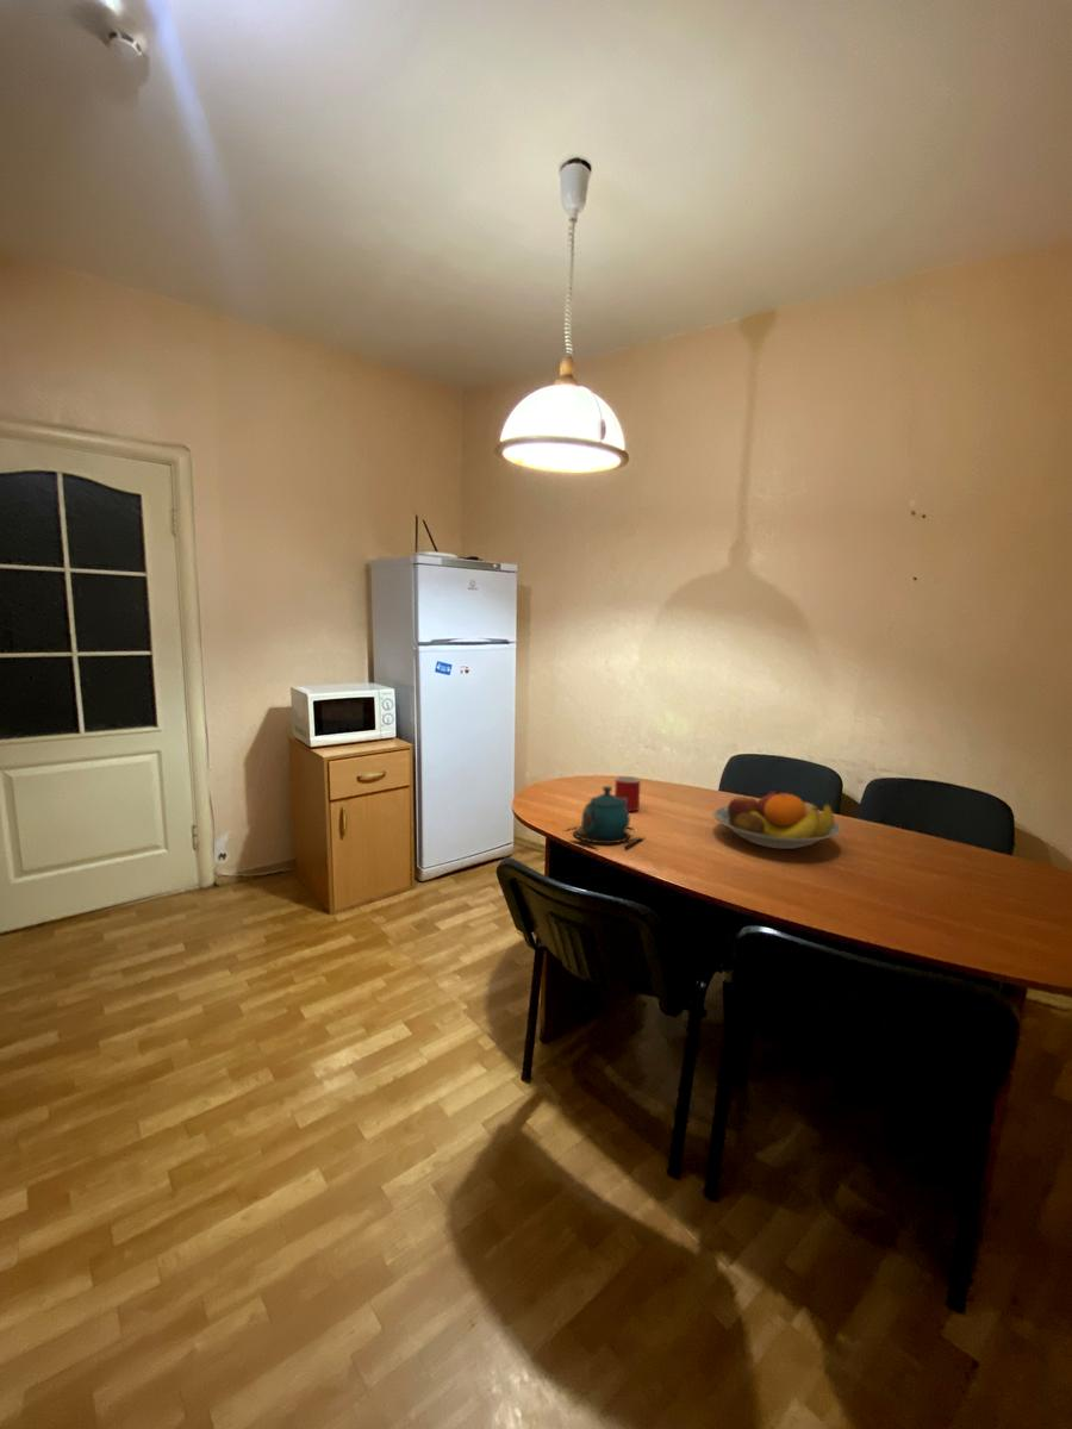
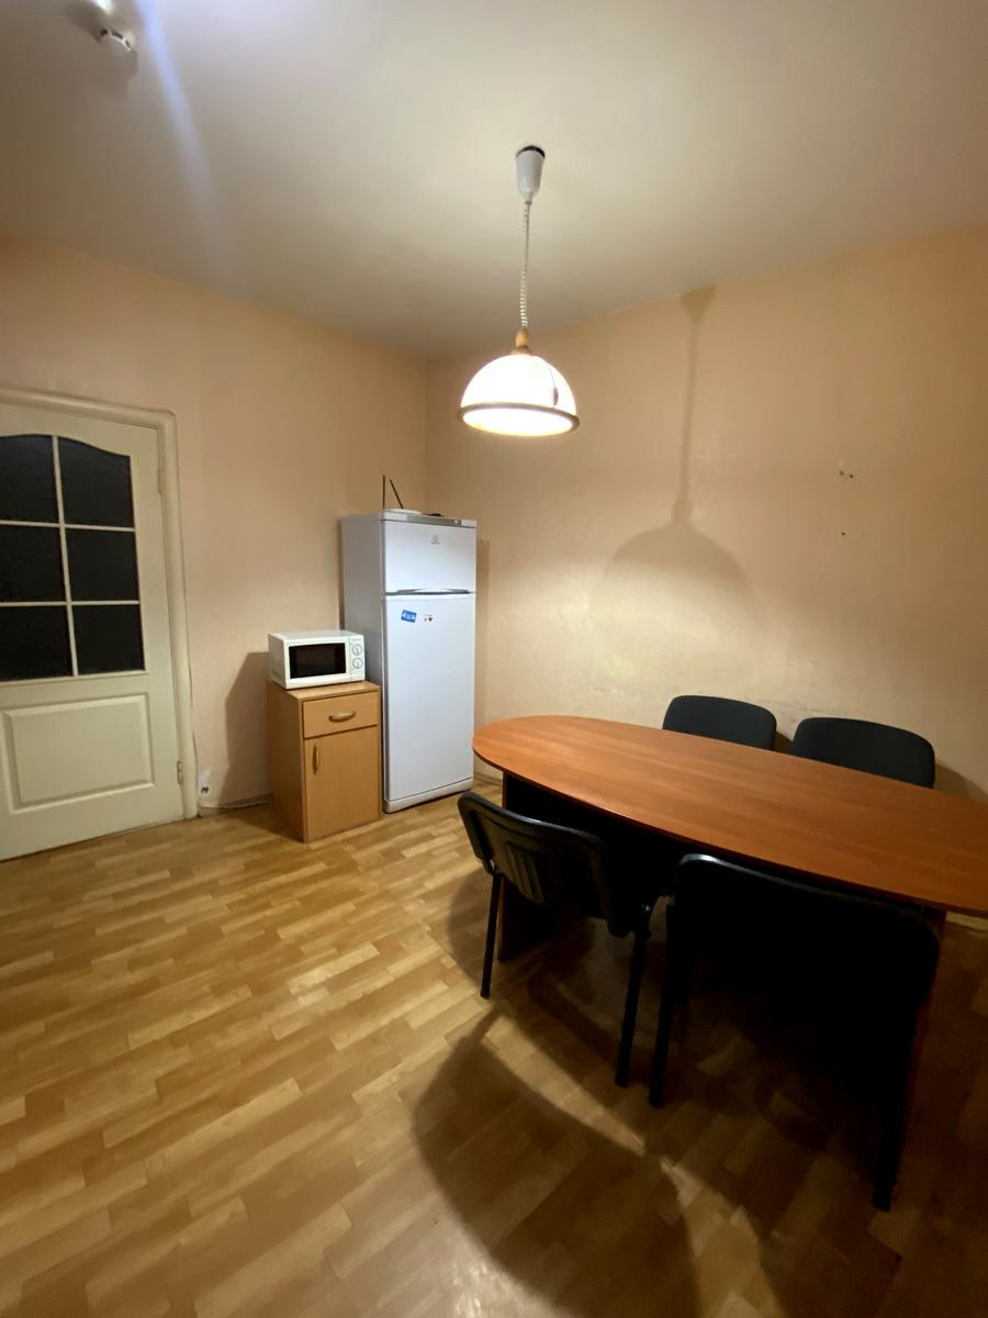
- teapot (603, 811)
- mug (627, 792)
- fruit bowl (775, 815)
